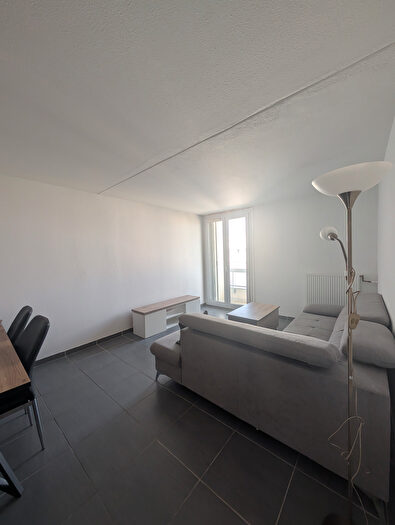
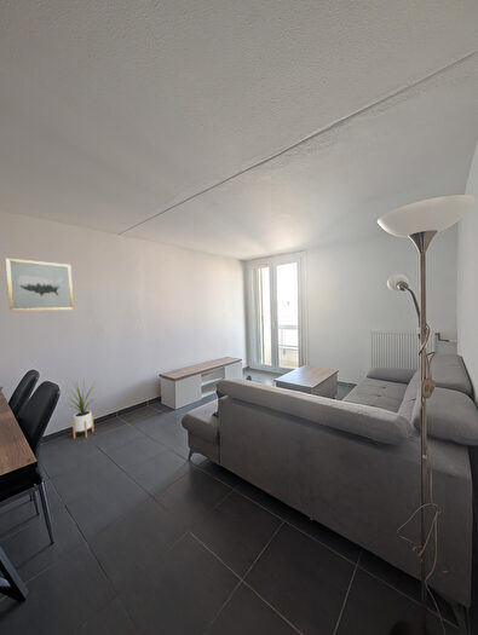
+ house plant (82, 406)
+ wall art (41, 285)
